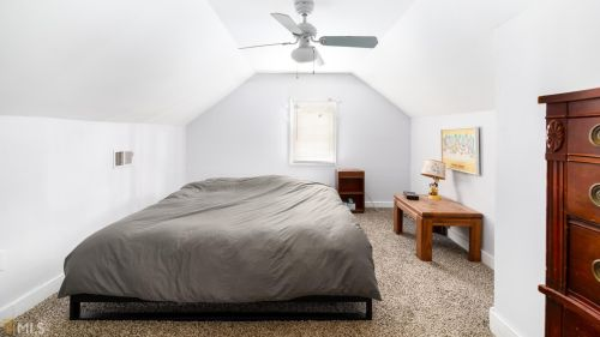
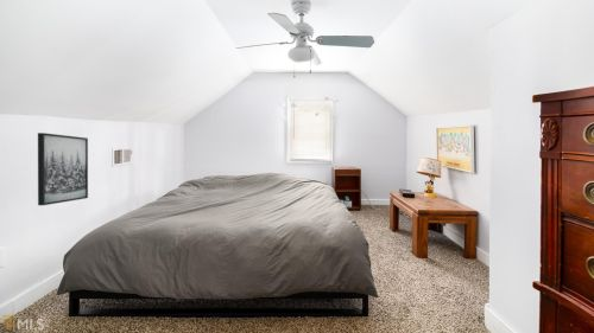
+ wall art (64, 168)
